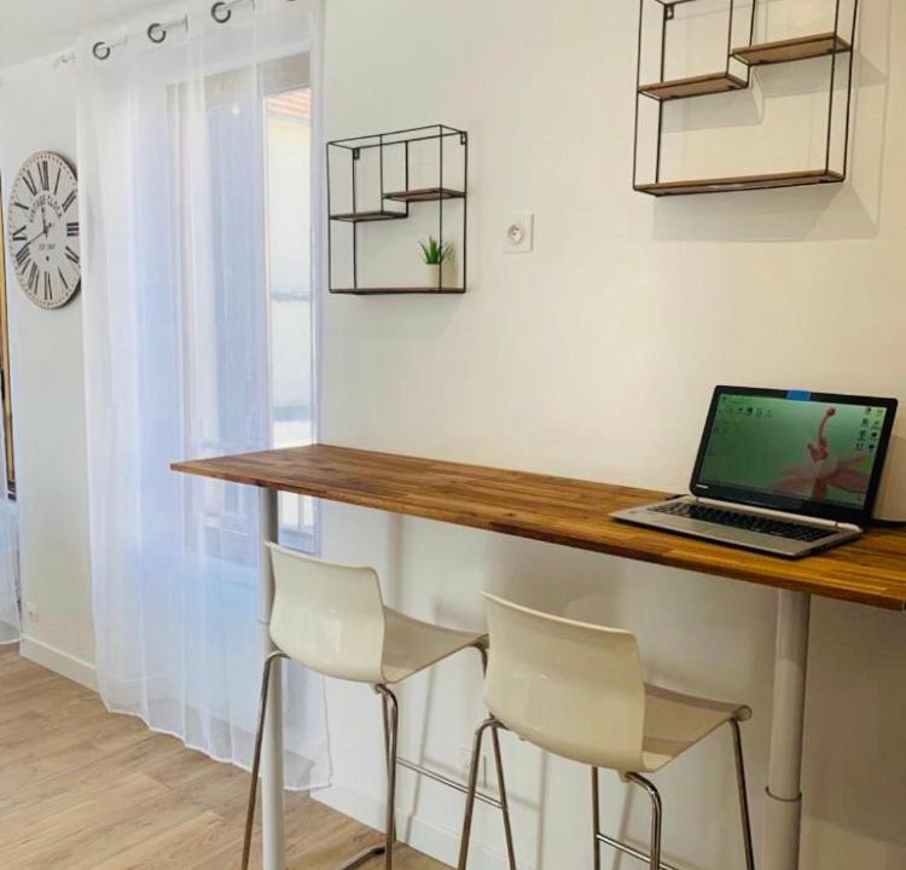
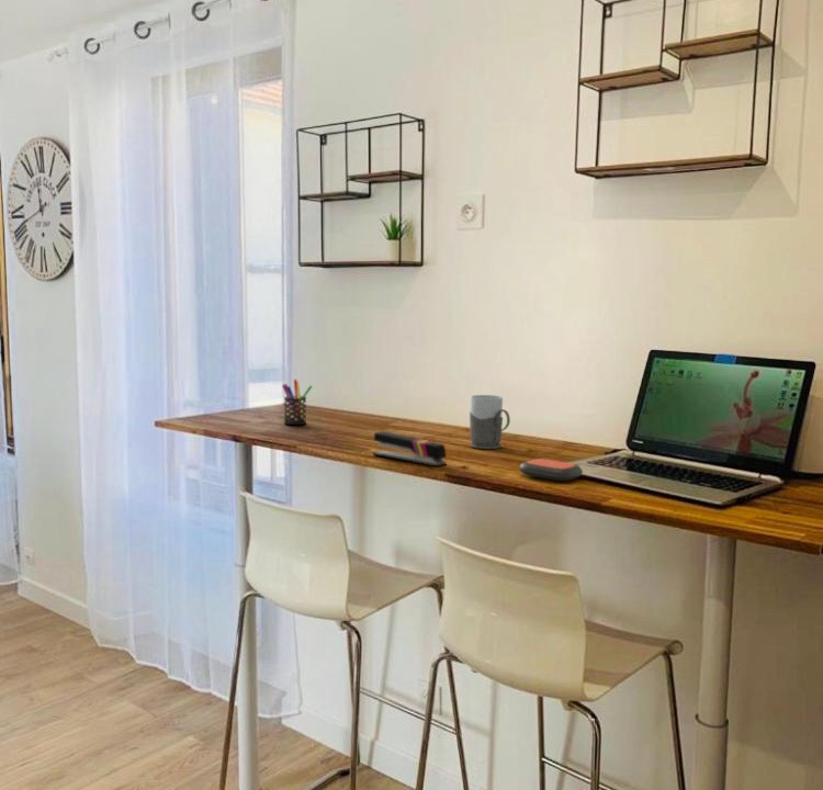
+ stapler (408, 448)
+ remote control (550, 470)
+ pen holder (297, 400)
+ mug (492, 422)
